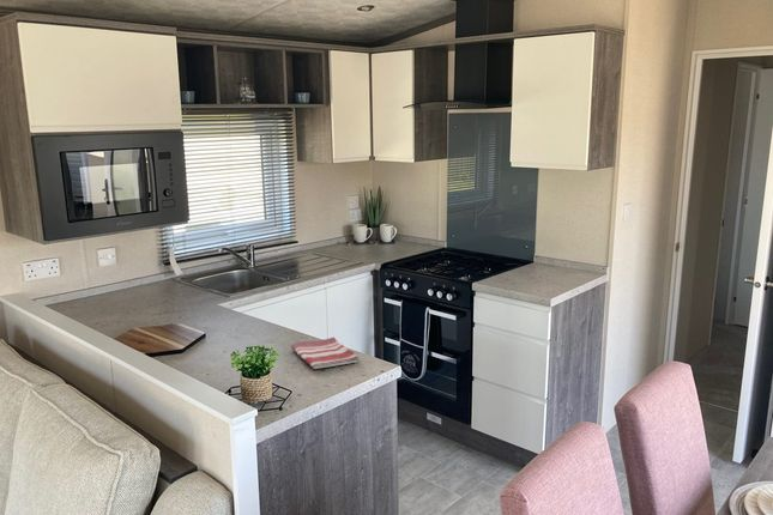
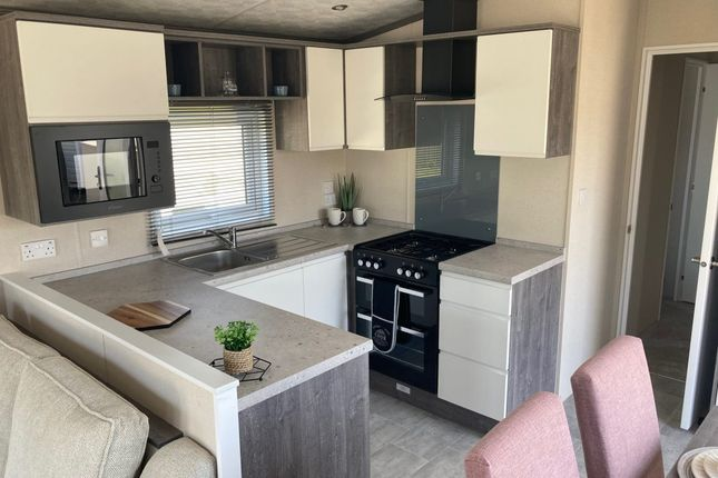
- dish towel (324, 352)
